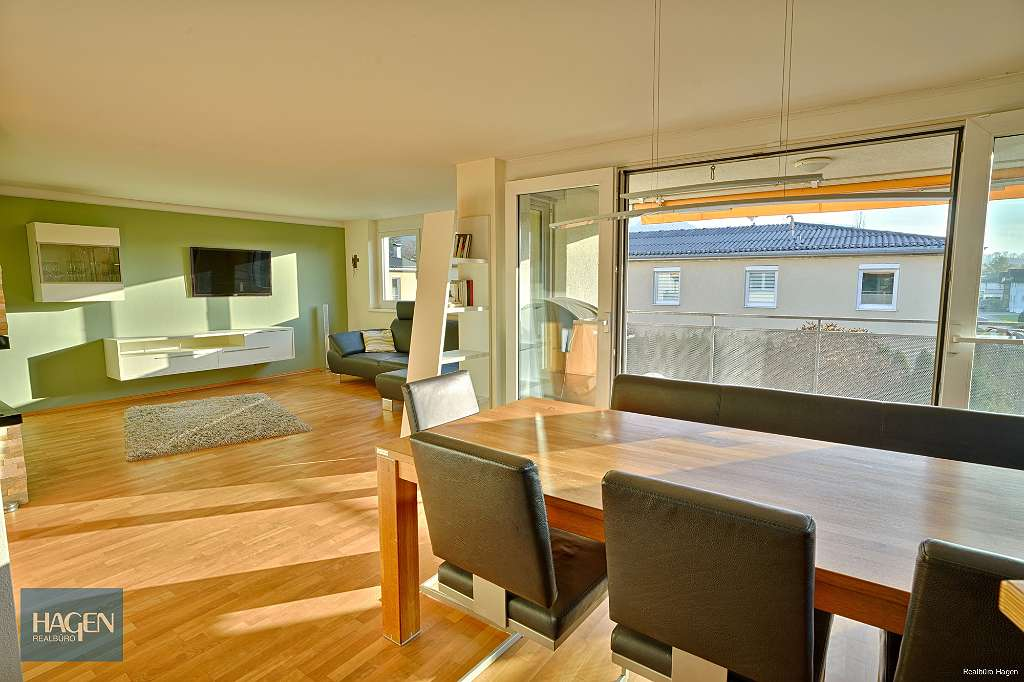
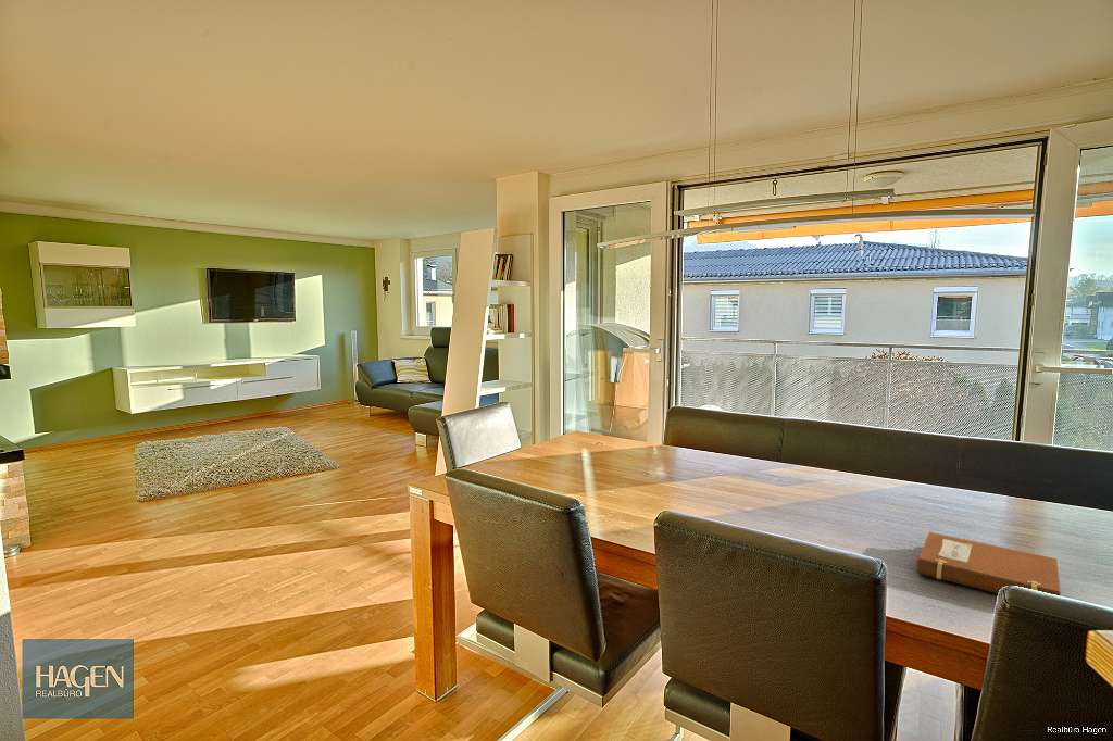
+ notebook (983, 566)
